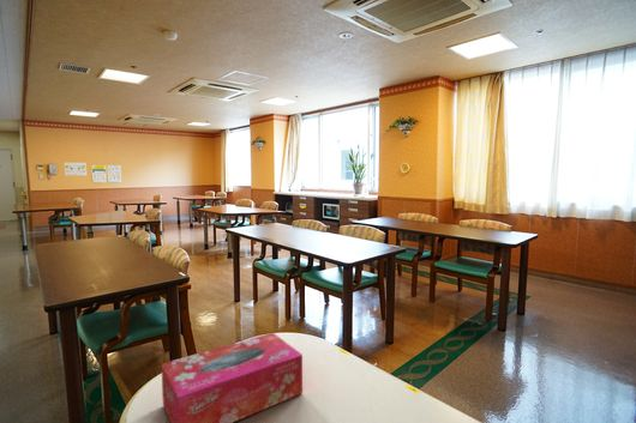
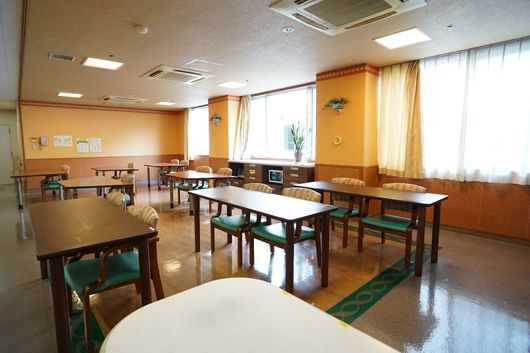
- tissue box (234, 379)
